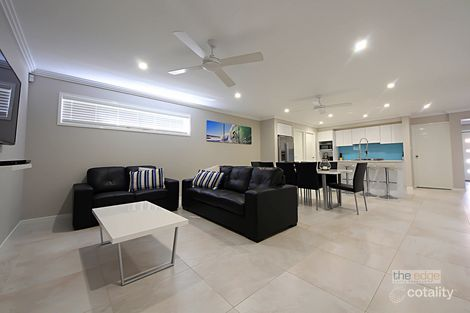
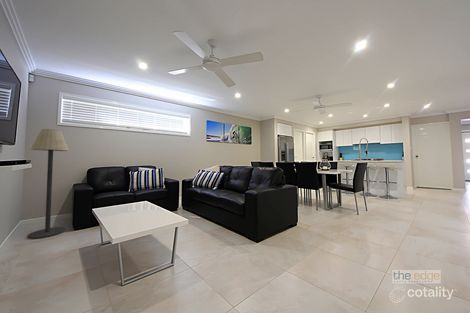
+ floor lamp (49, 181)
